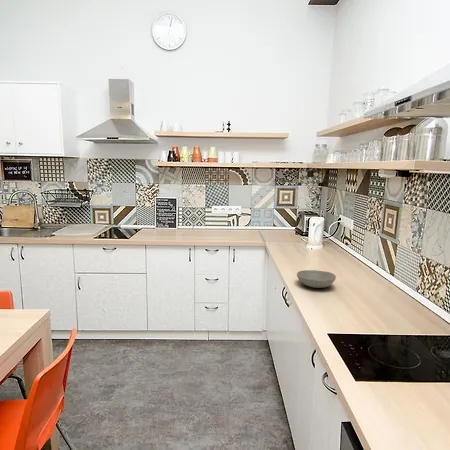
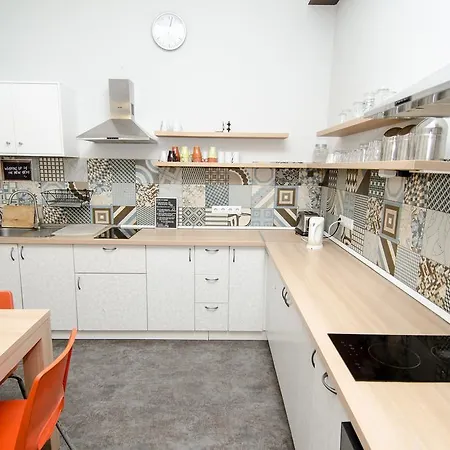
- bowl (315, 279)
